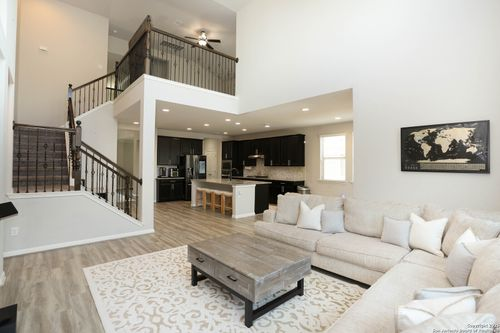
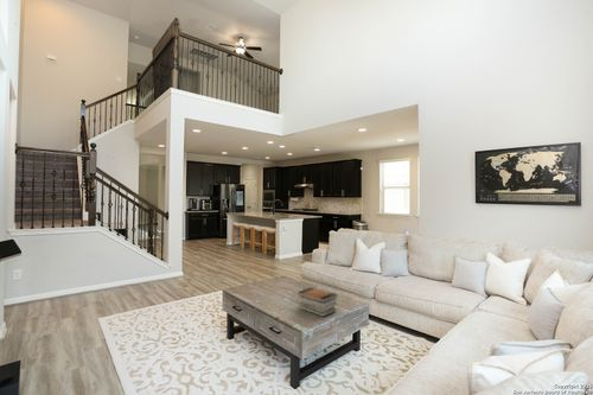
+ book stack (317, 301)
